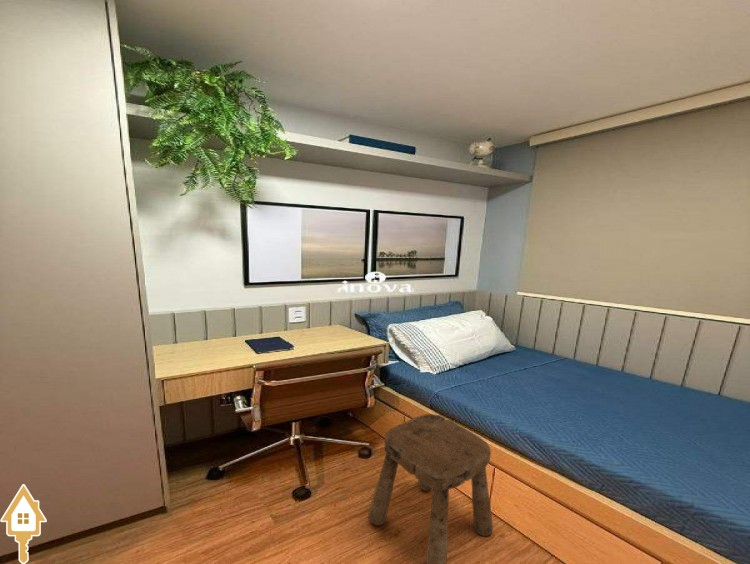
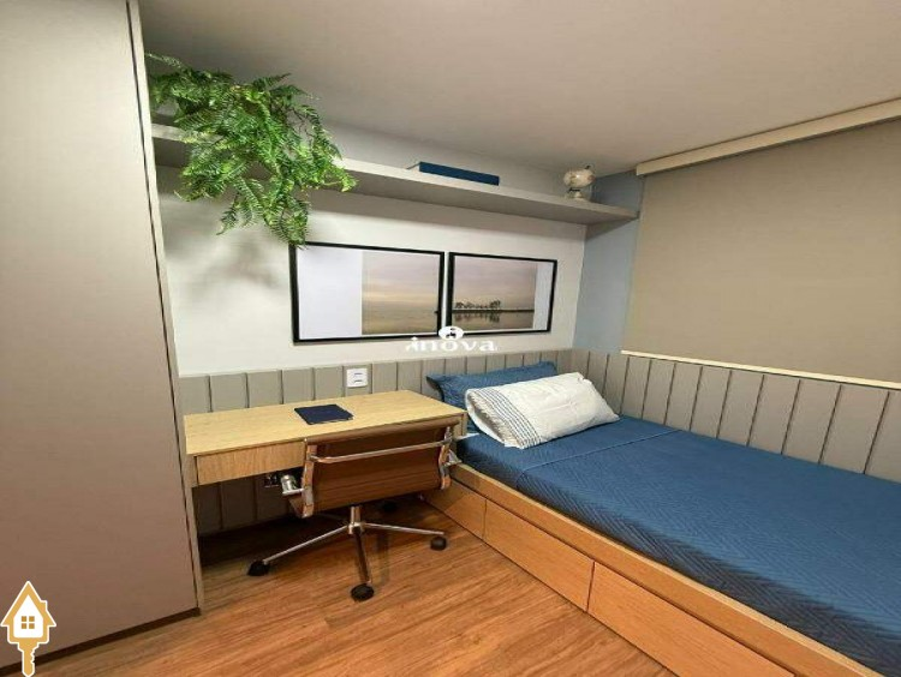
- stool (432, 483)
